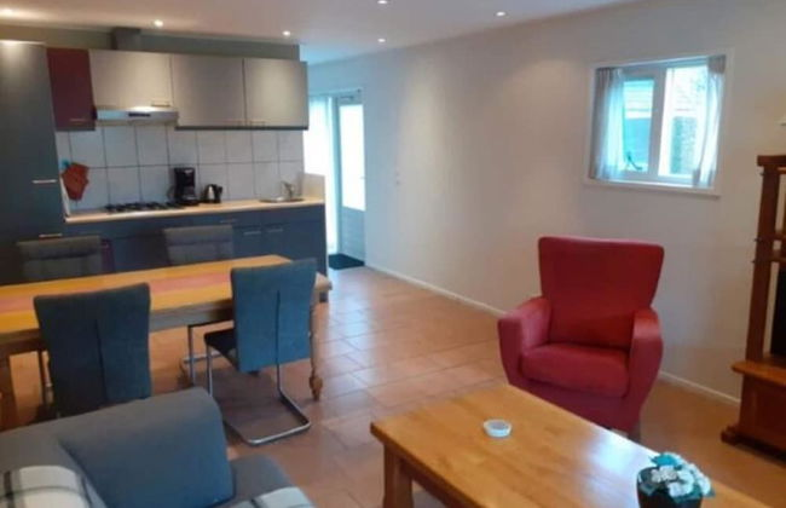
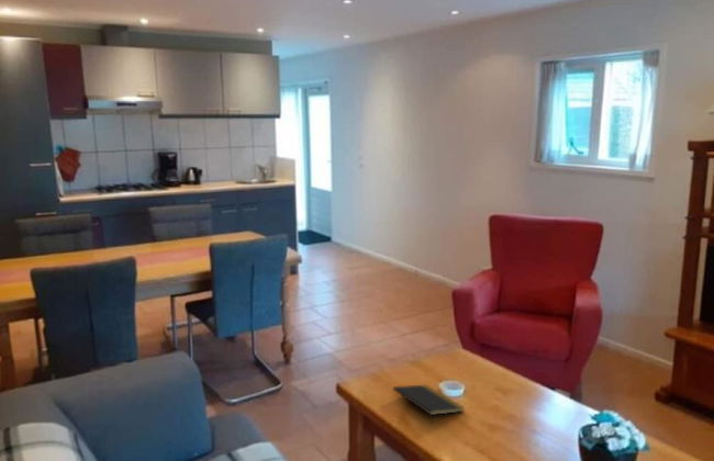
+ notepad (427, 398)
